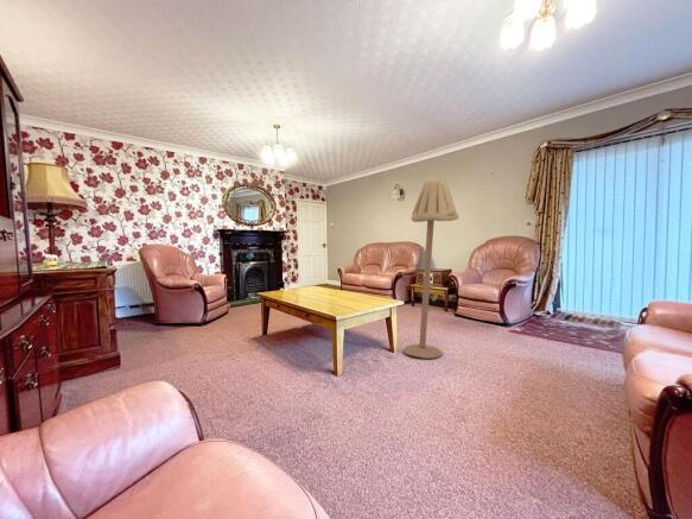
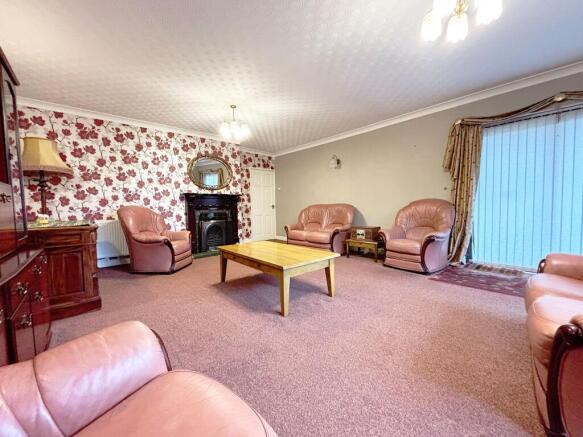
- floor lamp (430, 268)
